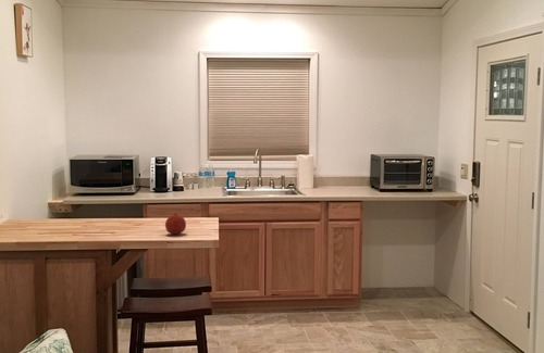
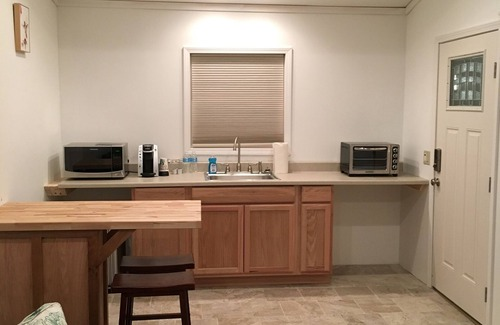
- fruit (175, 224)
